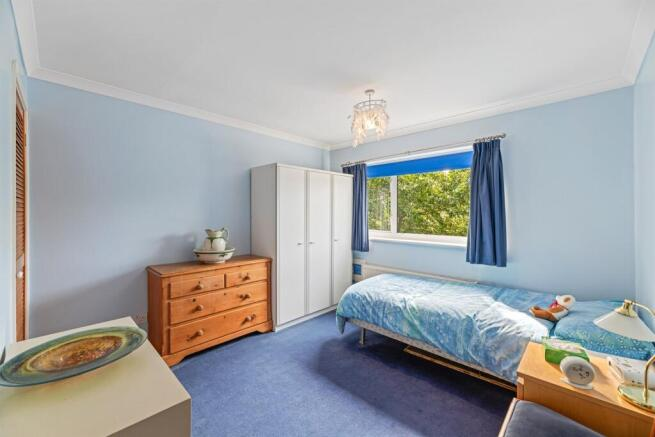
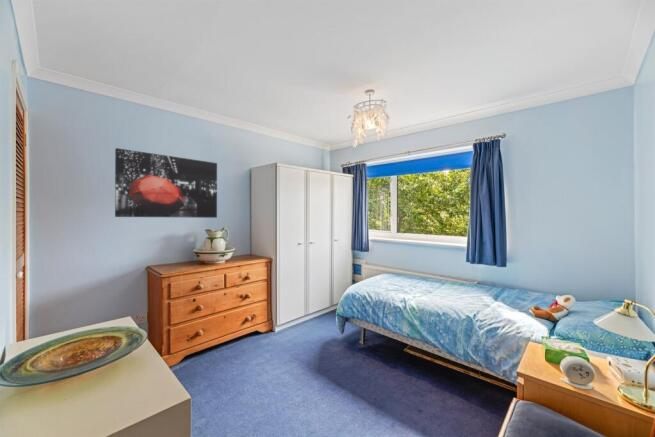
+ wall art (171, 187)
